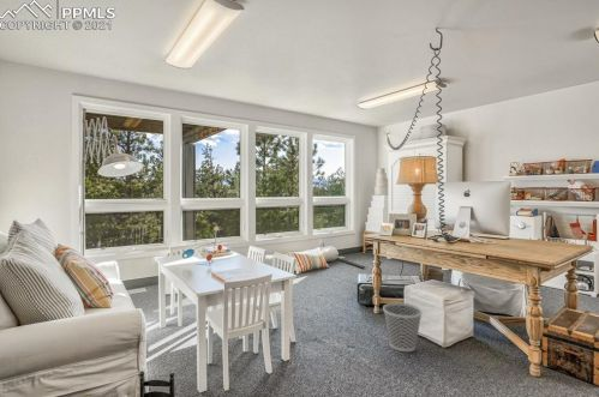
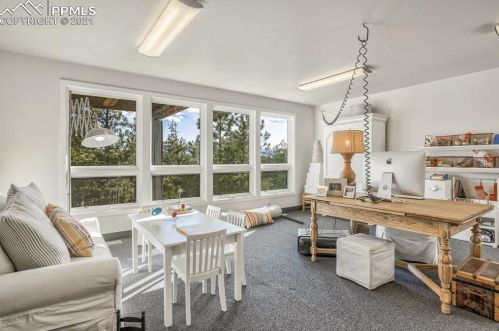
- wastebasket (402, 326)
